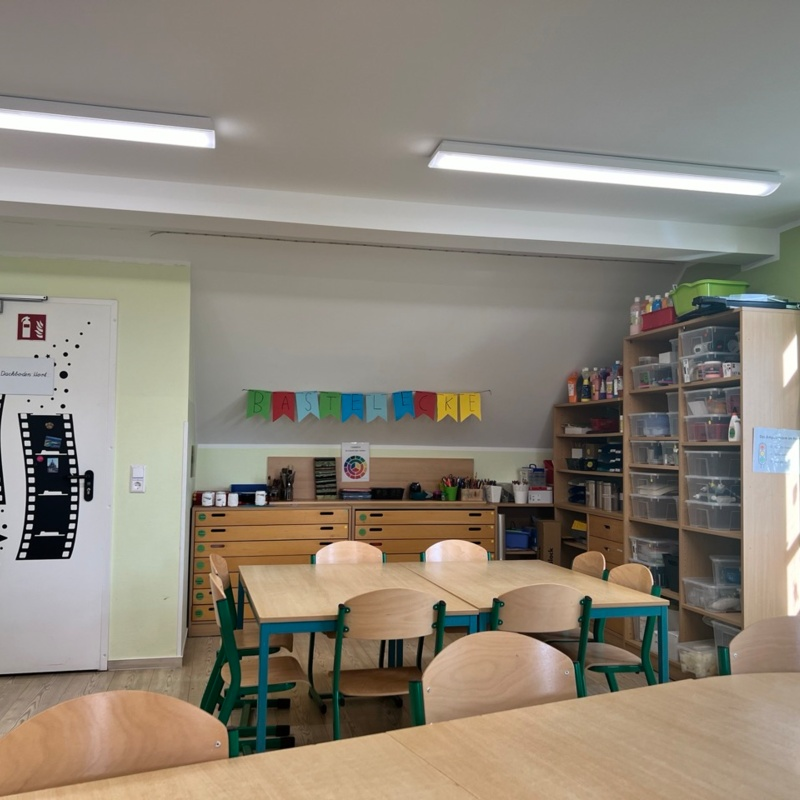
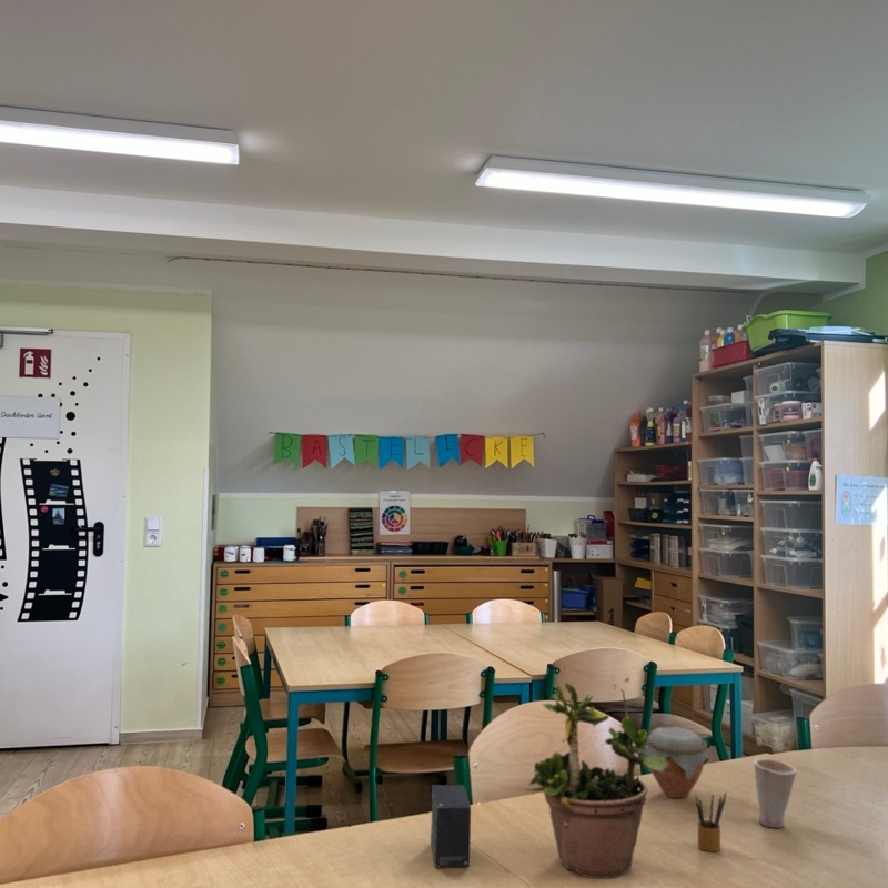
+ pencil box (708, 820)
+ potted plant (586, 764)
+ jar (675, 763)
+ cup (775, 794)
+ small box (450, 824)
